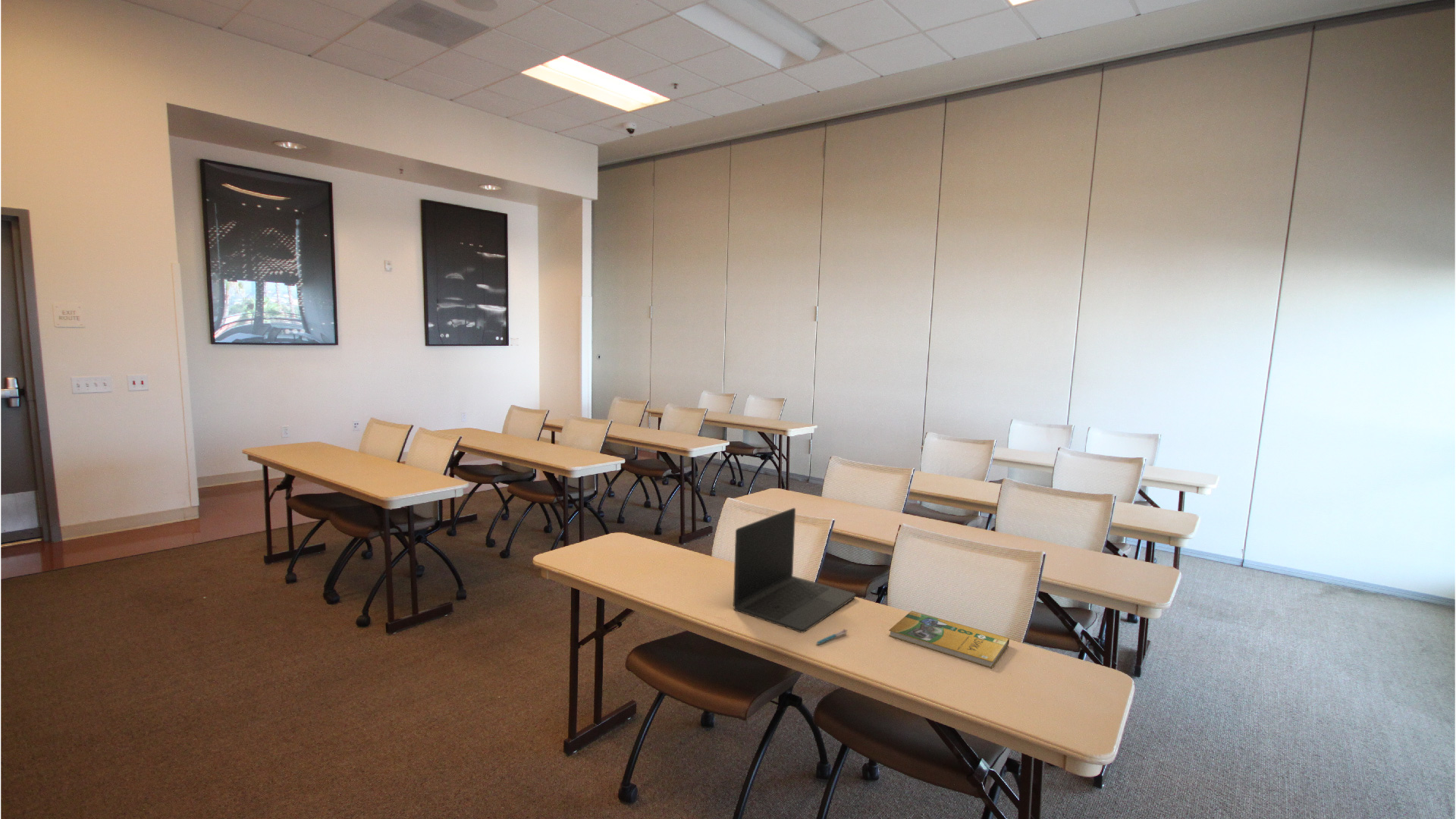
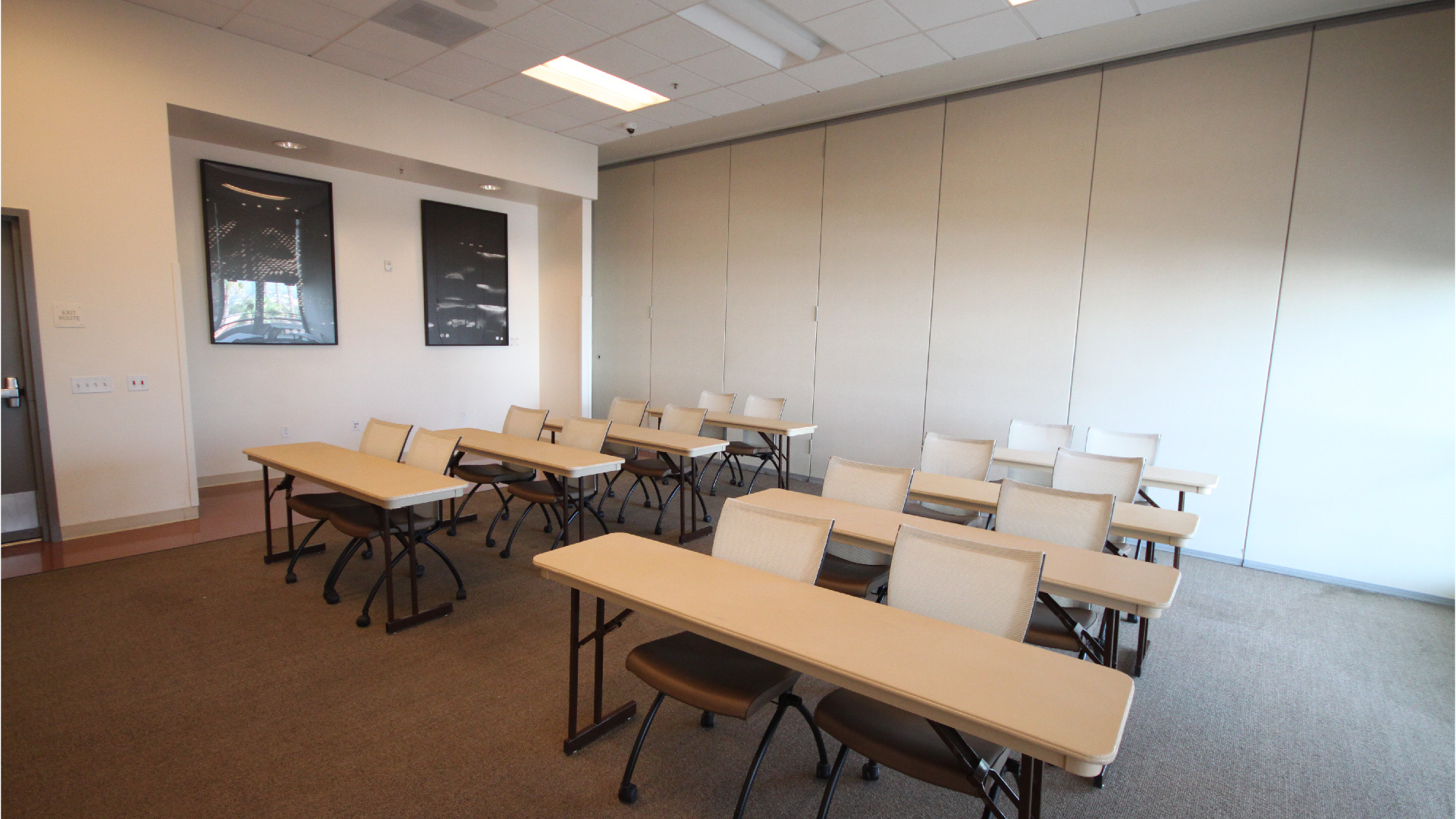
- booklet (948, 636)
- laptop (792, 564)
- pen (832, 637)
